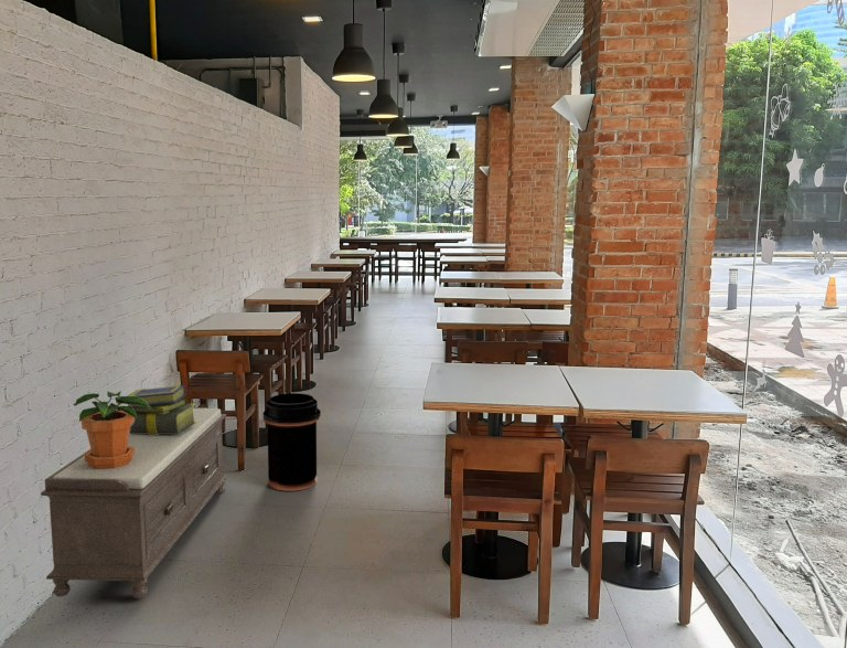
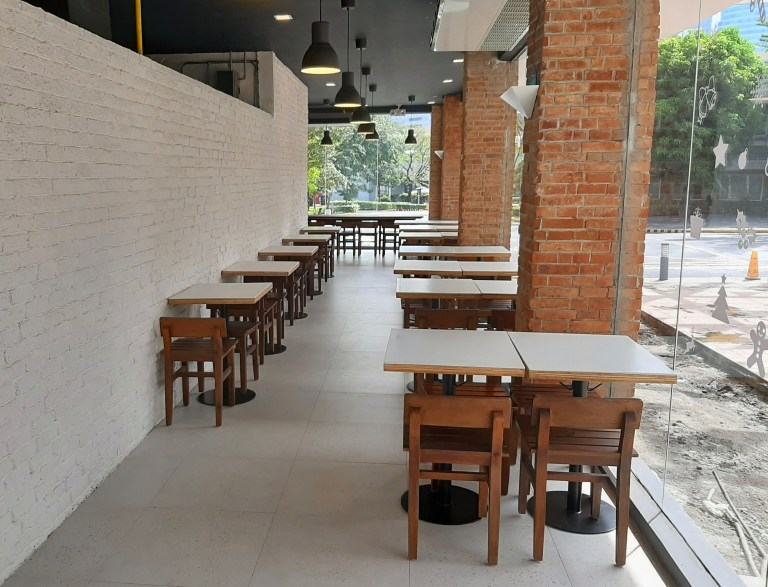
- trash can (292, 440)
- bench (150, 487)
- potted plant (116, 428)
- stack of books (158, 408)
